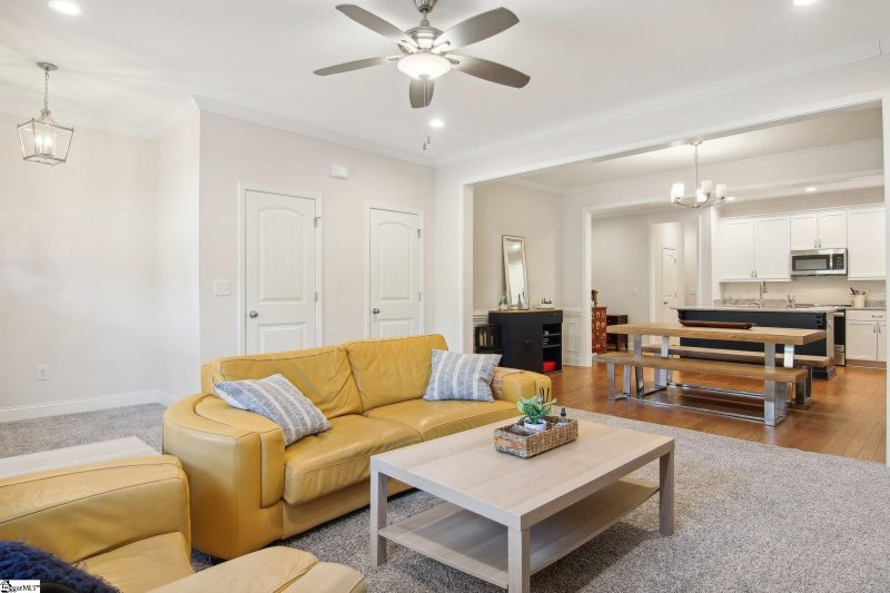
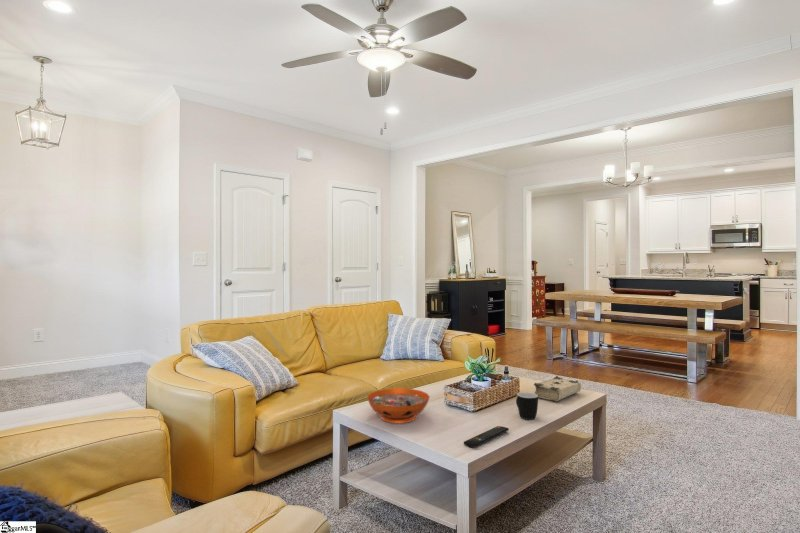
+ book (557, 388)
+ mug (525, 405)
+ remote control (487, 436)
+ decorative bowl (398, 406)
